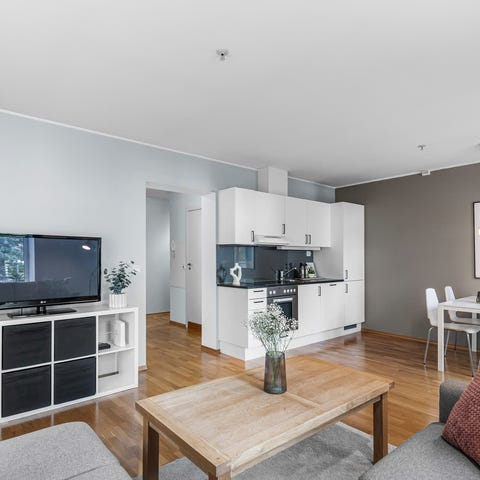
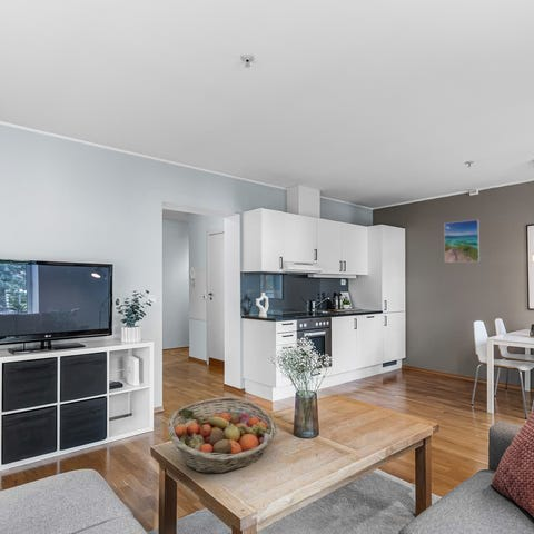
+ fruit basket (222, 433)
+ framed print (461, 241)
